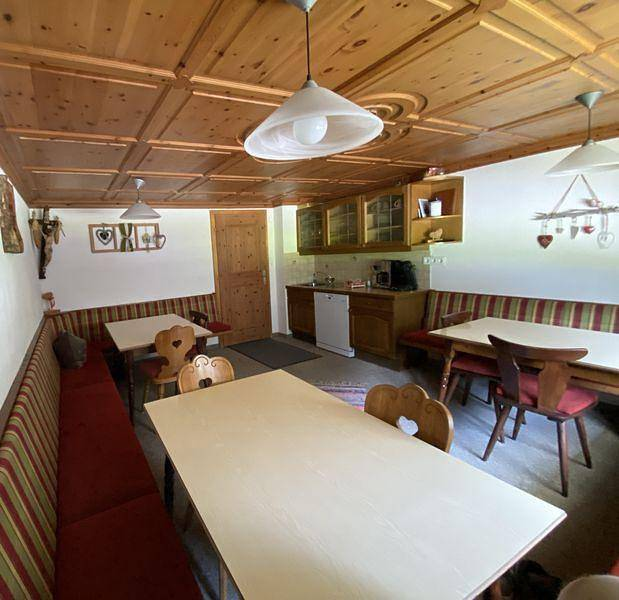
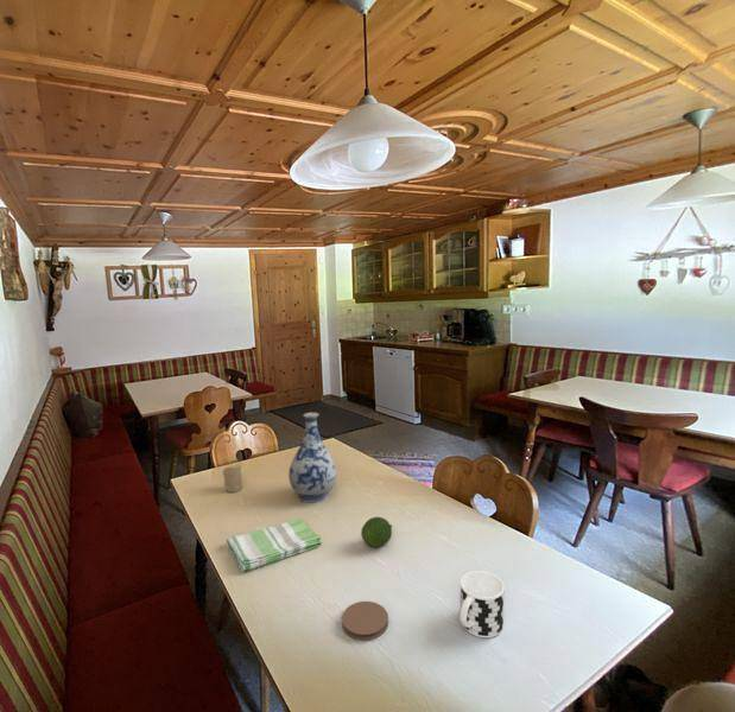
+ cup (477, 606)
+ fruit (376, 532)
+ coaster (365, 619)
+ candle (232, 476)
+ dish towel (273, 539)
+ vase (311, 456)
